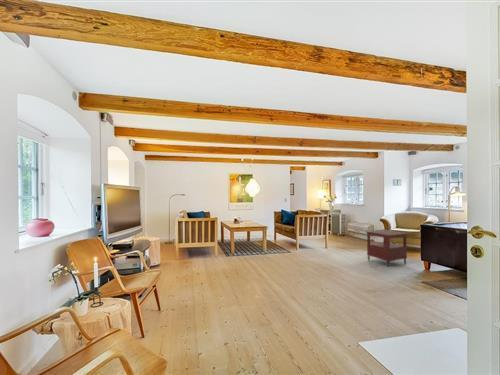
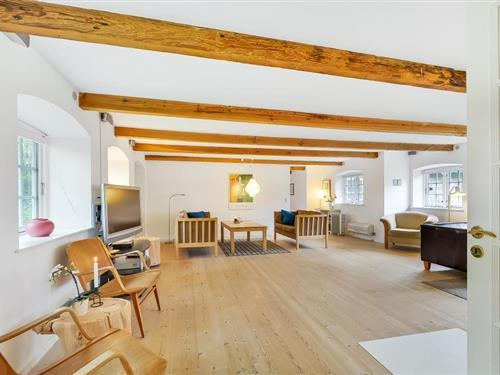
- side table (386, 247)
